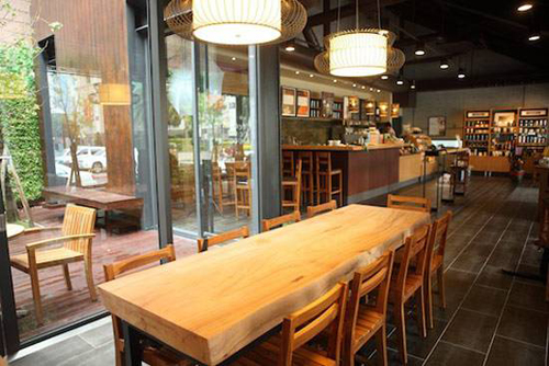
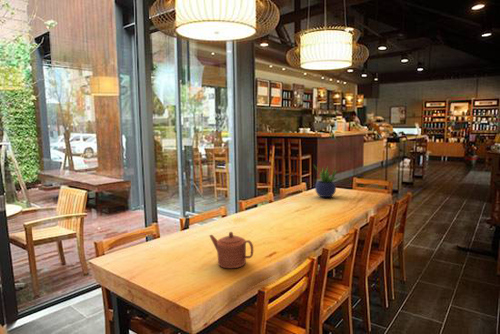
+ potted plant (327, 180)
+ teapot (231, 247)
